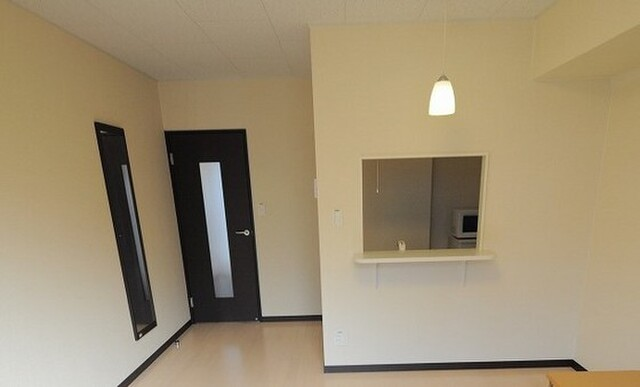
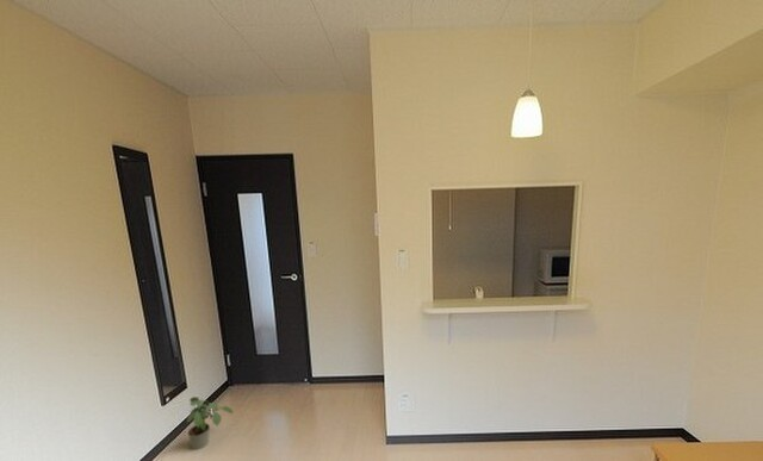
+ potted plant (204, 422)
